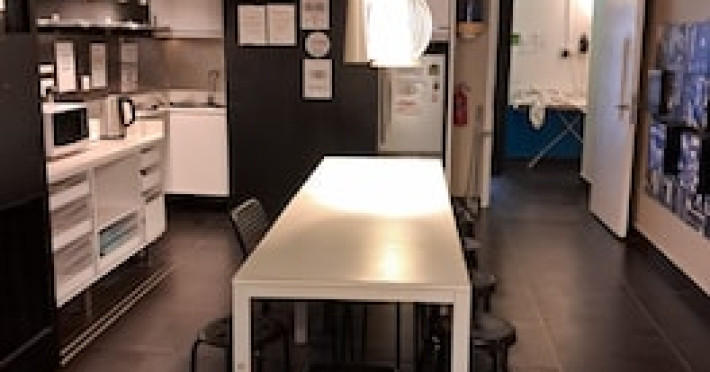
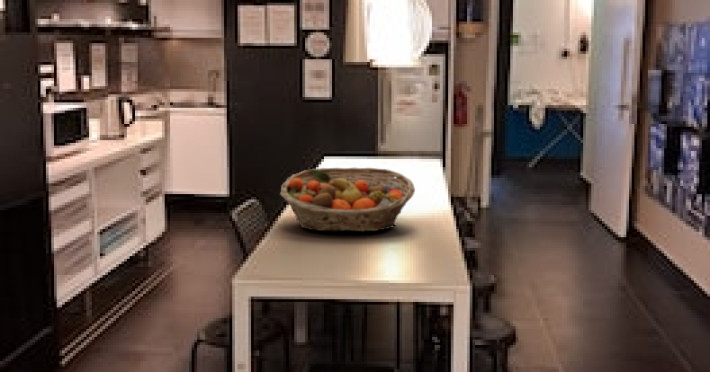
+ fruit basket (347, 198)
